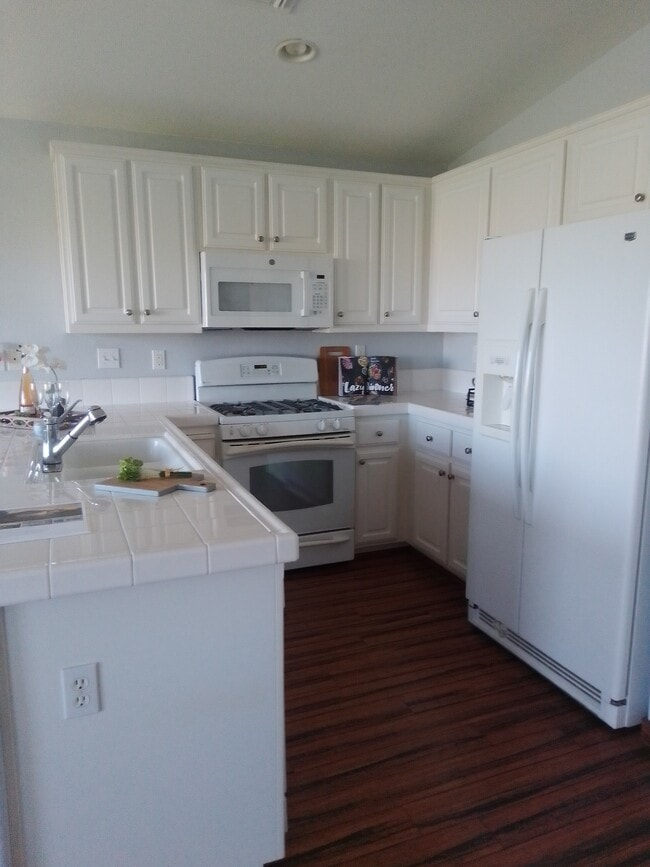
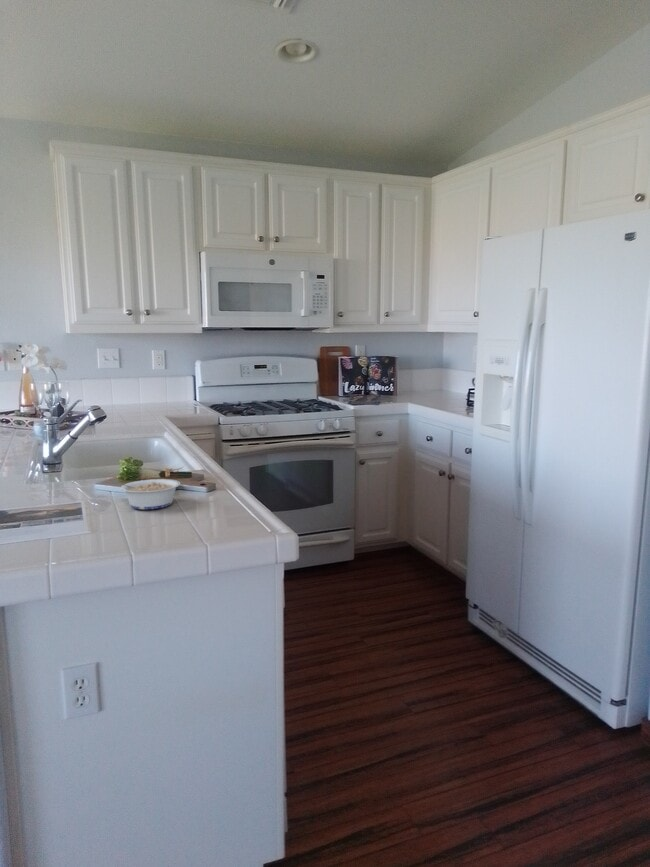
+ legume (148, 493)
